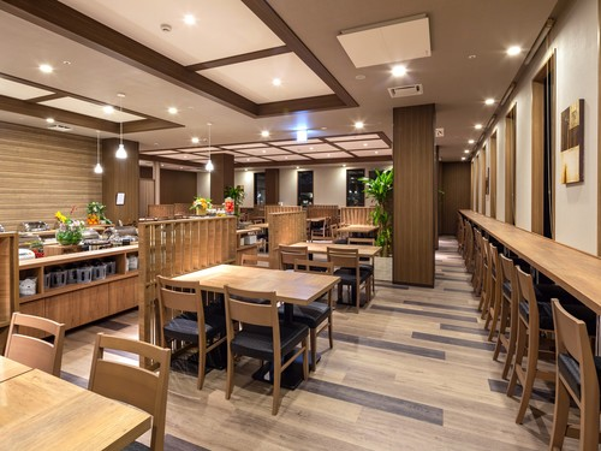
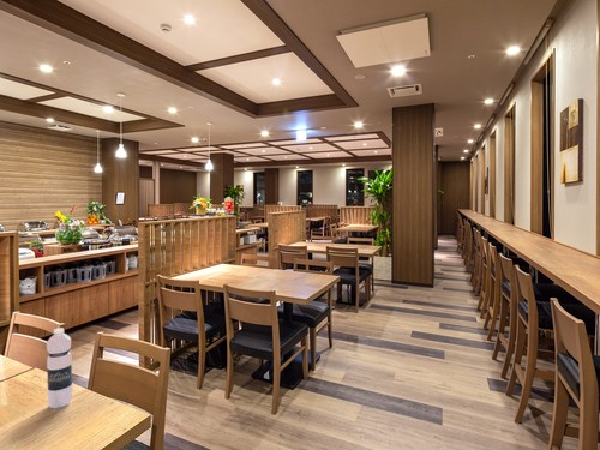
+ water bottle (59, 366)
